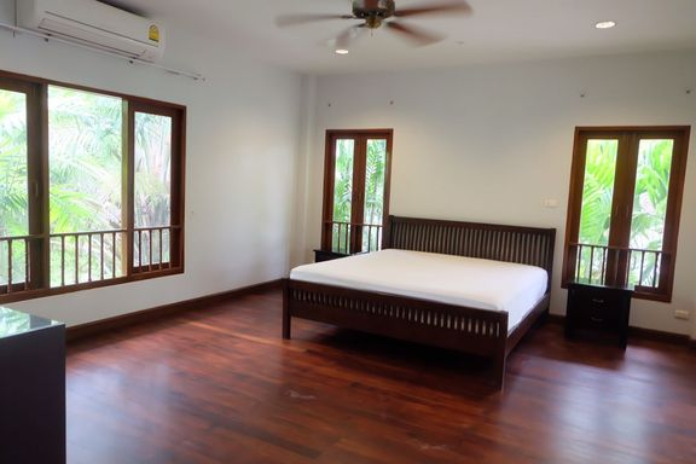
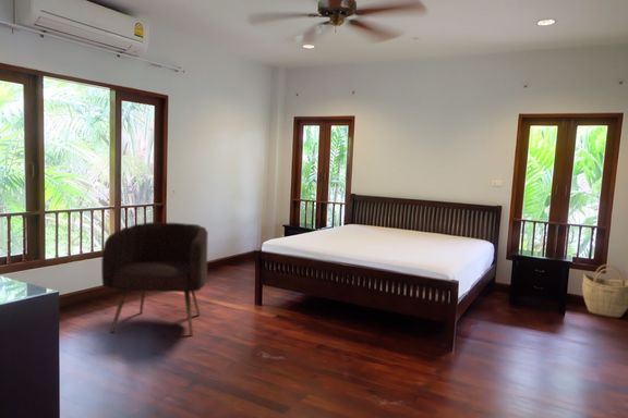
+ woven basket (606, 290)
+ armchair (159, 278)
